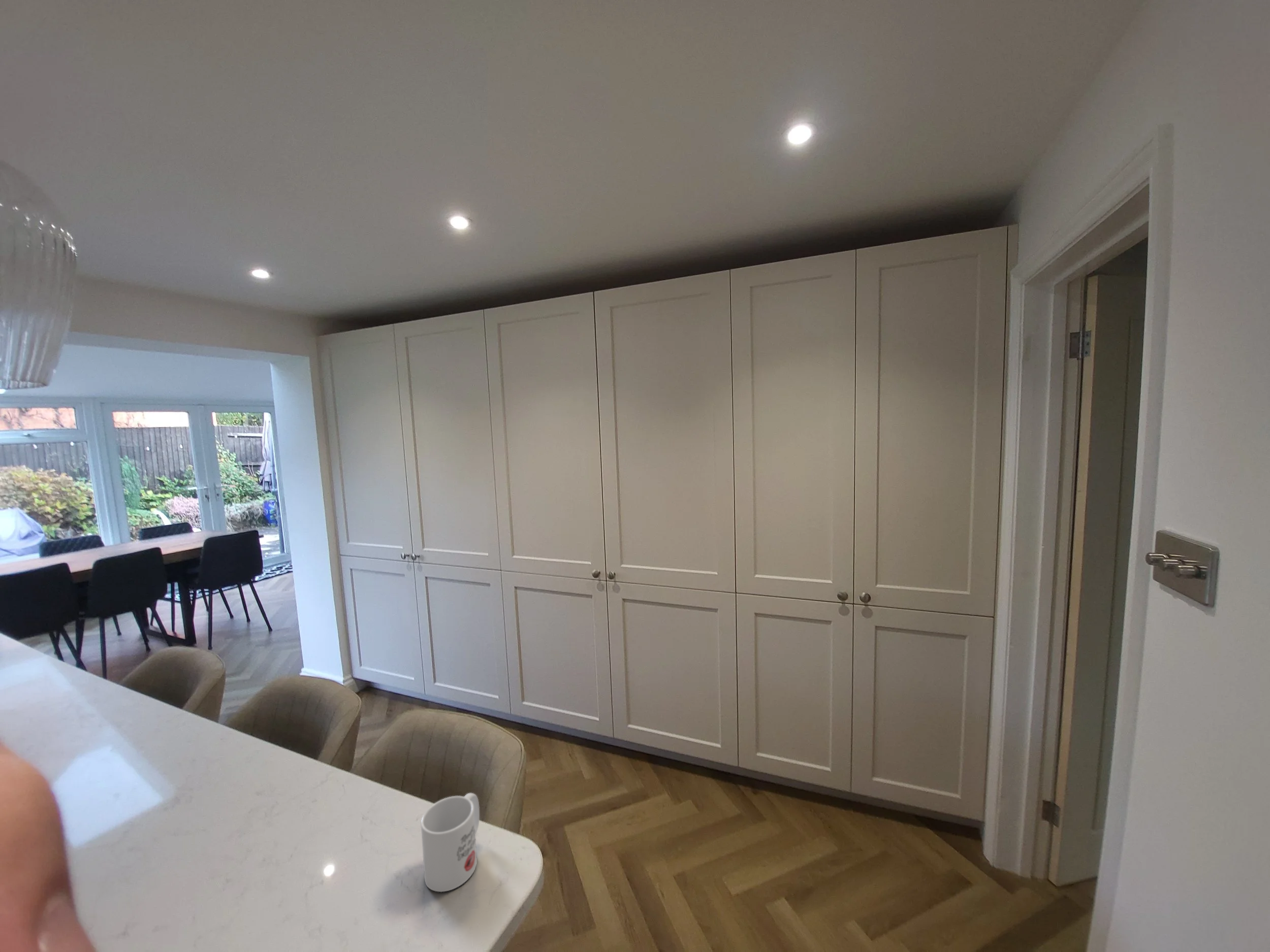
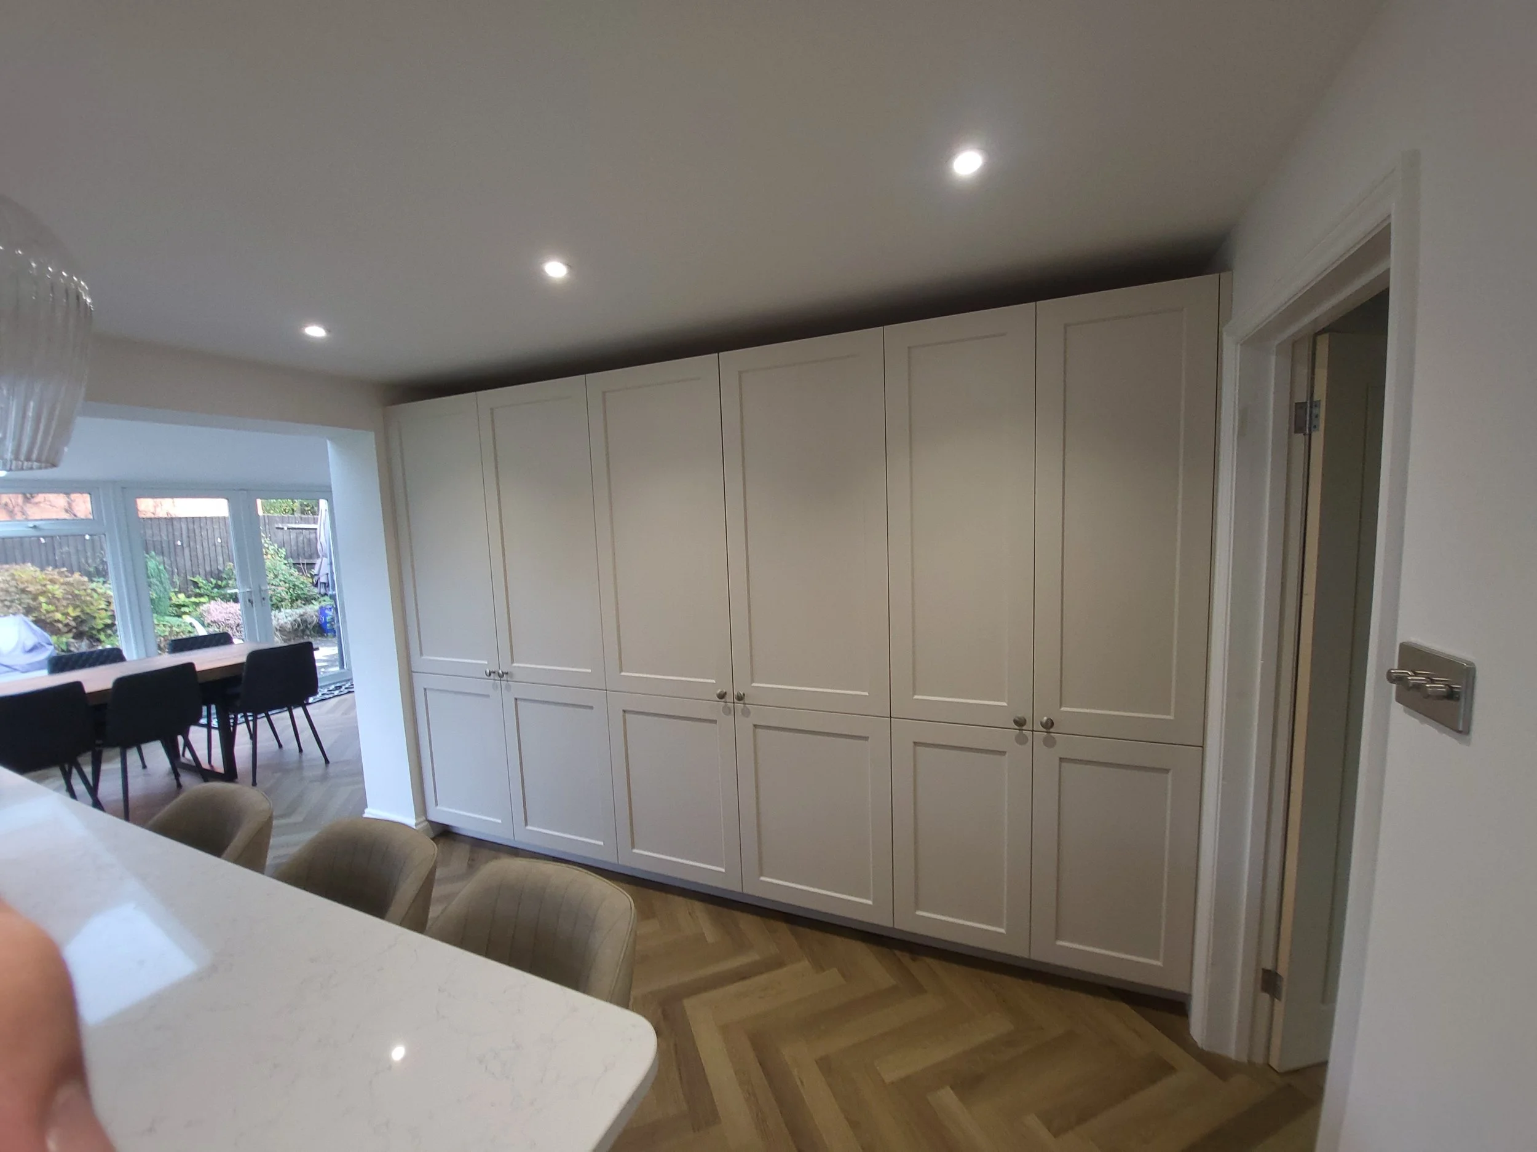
- mug (456, 833)
